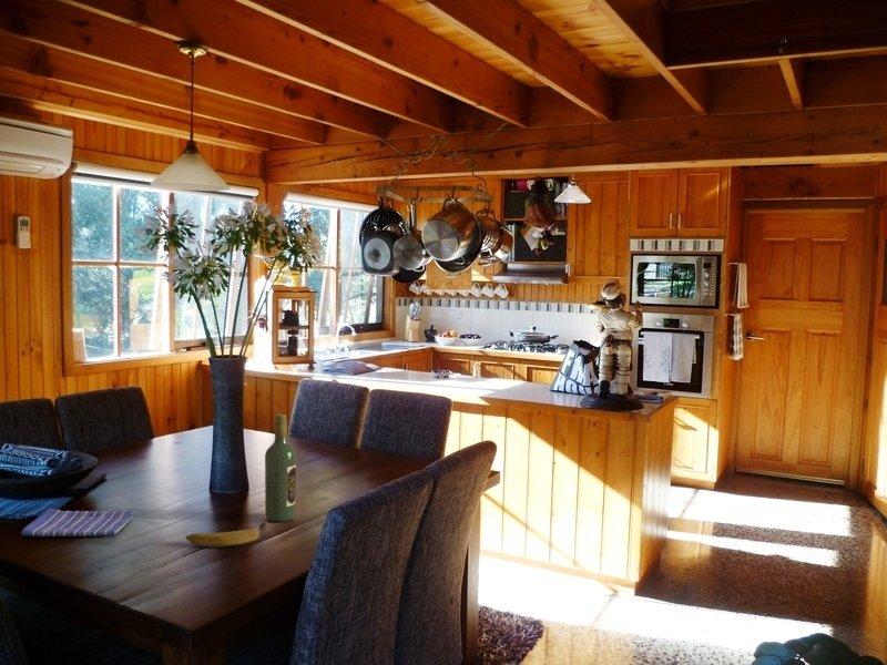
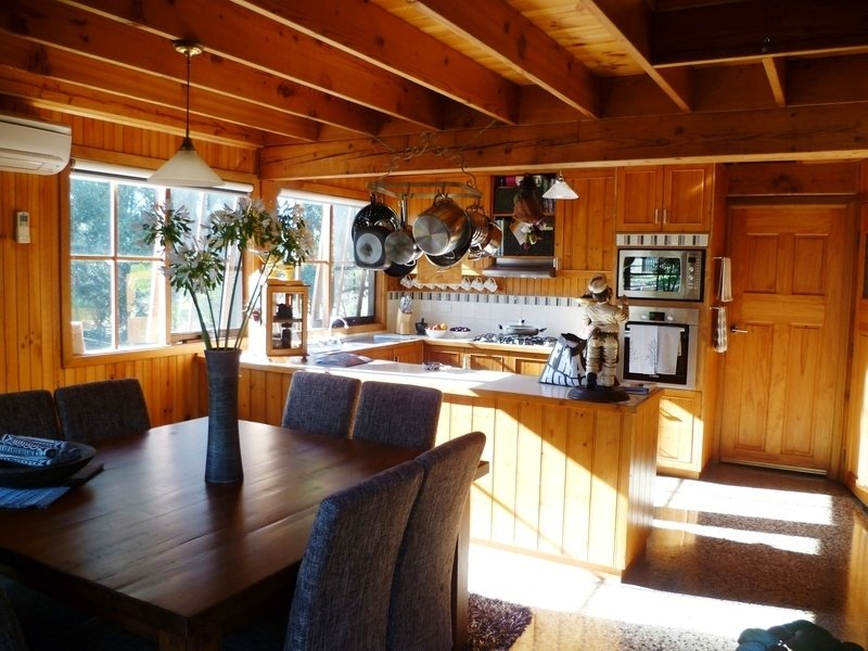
- dish towel (79, 521)
- fruit (226, 532)
- wine bottle (279, 467)
